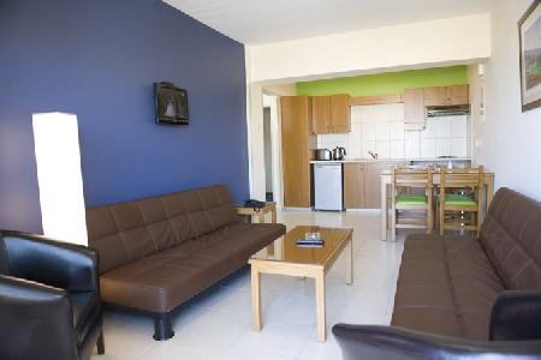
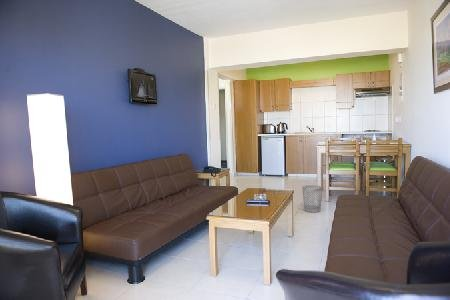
+ wastebasket (312, 198)
